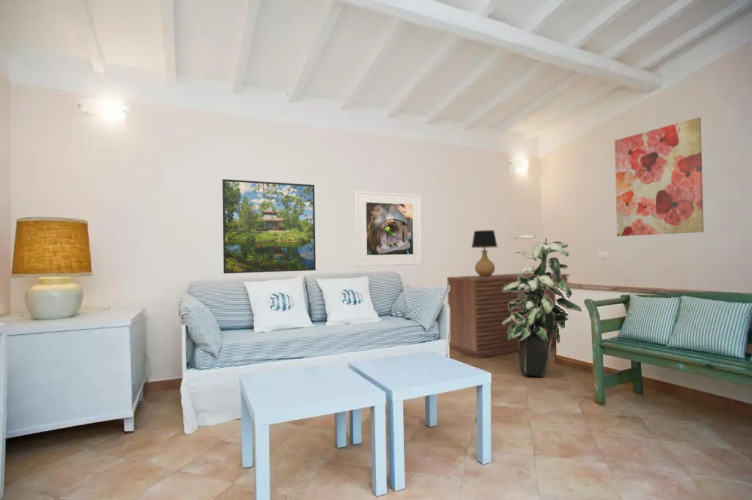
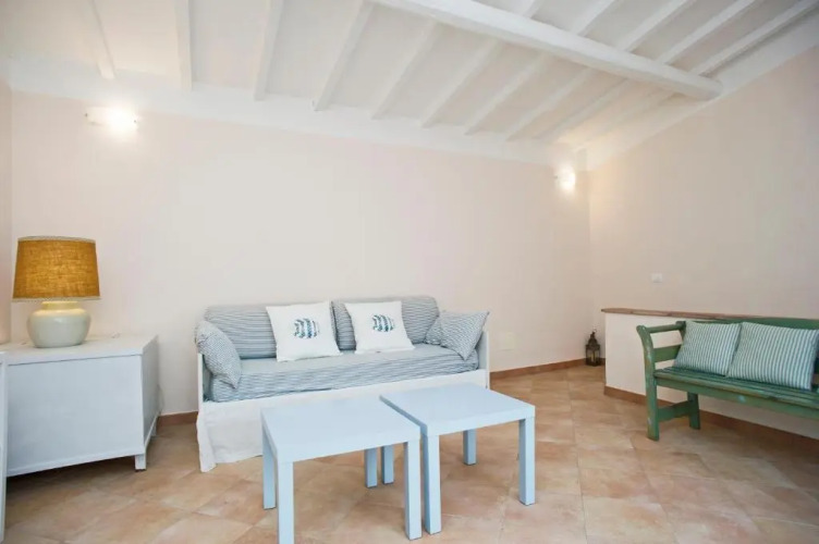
- table lamp (482, 253)
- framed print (271, 227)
- sideboard (510, 311)
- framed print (390, 229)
- indoor plant (535, 304)
- wall art (655, 182)
